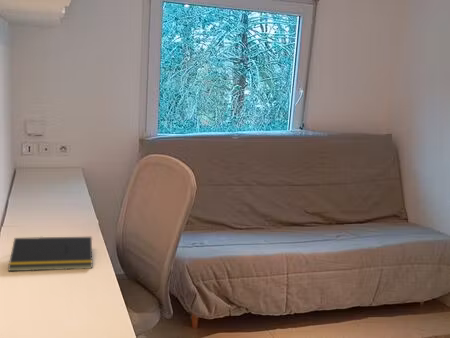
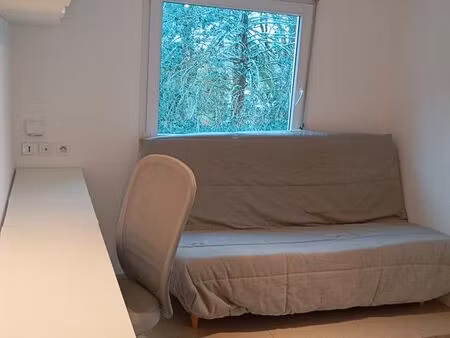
- notepad (52, 252)
